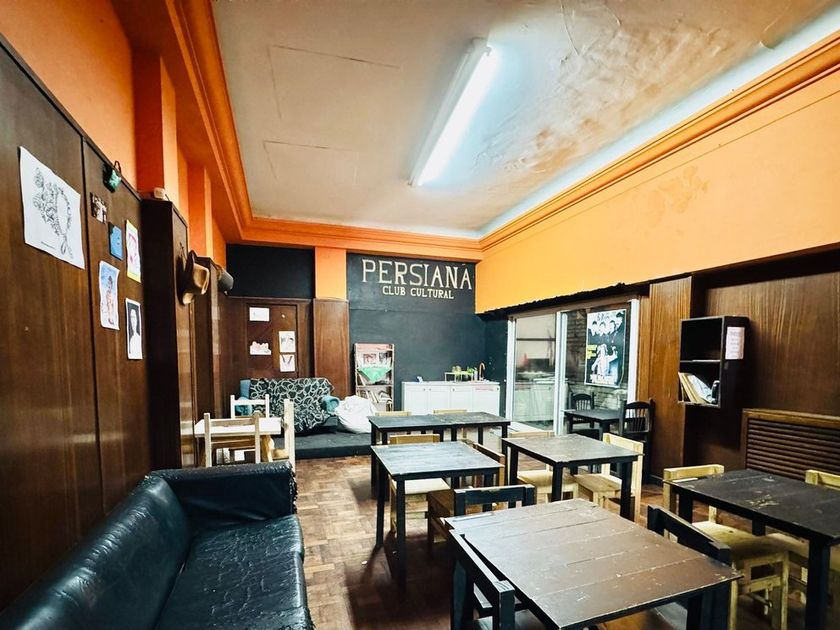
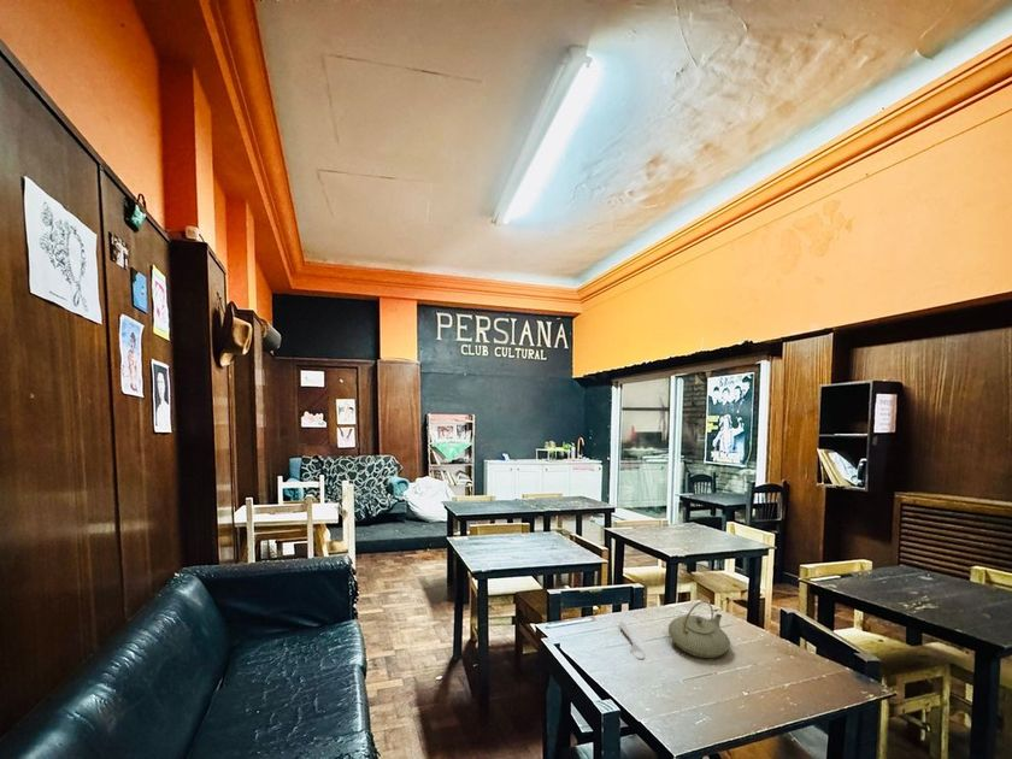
+ teapot (701, 622)
+ spoon (630, 639)
